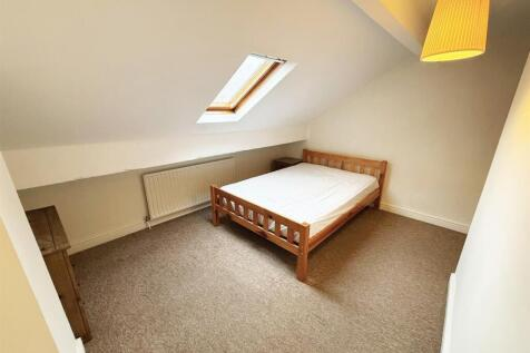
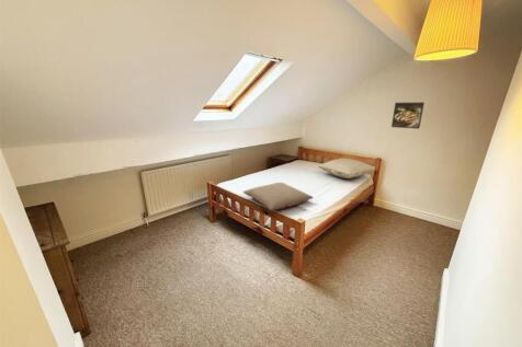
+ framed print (407, 115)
+ pillow (345, 169)
+ pillow (276, 194)
